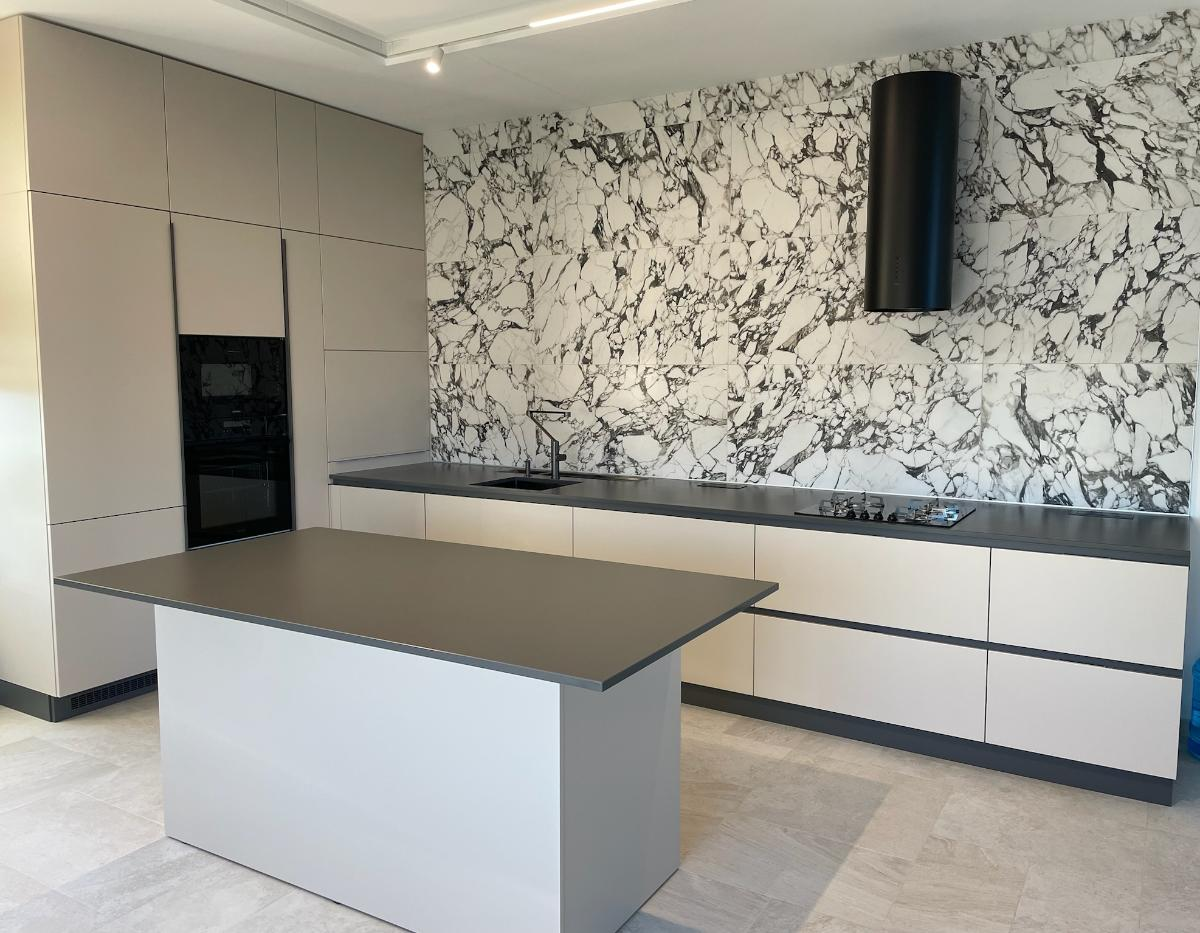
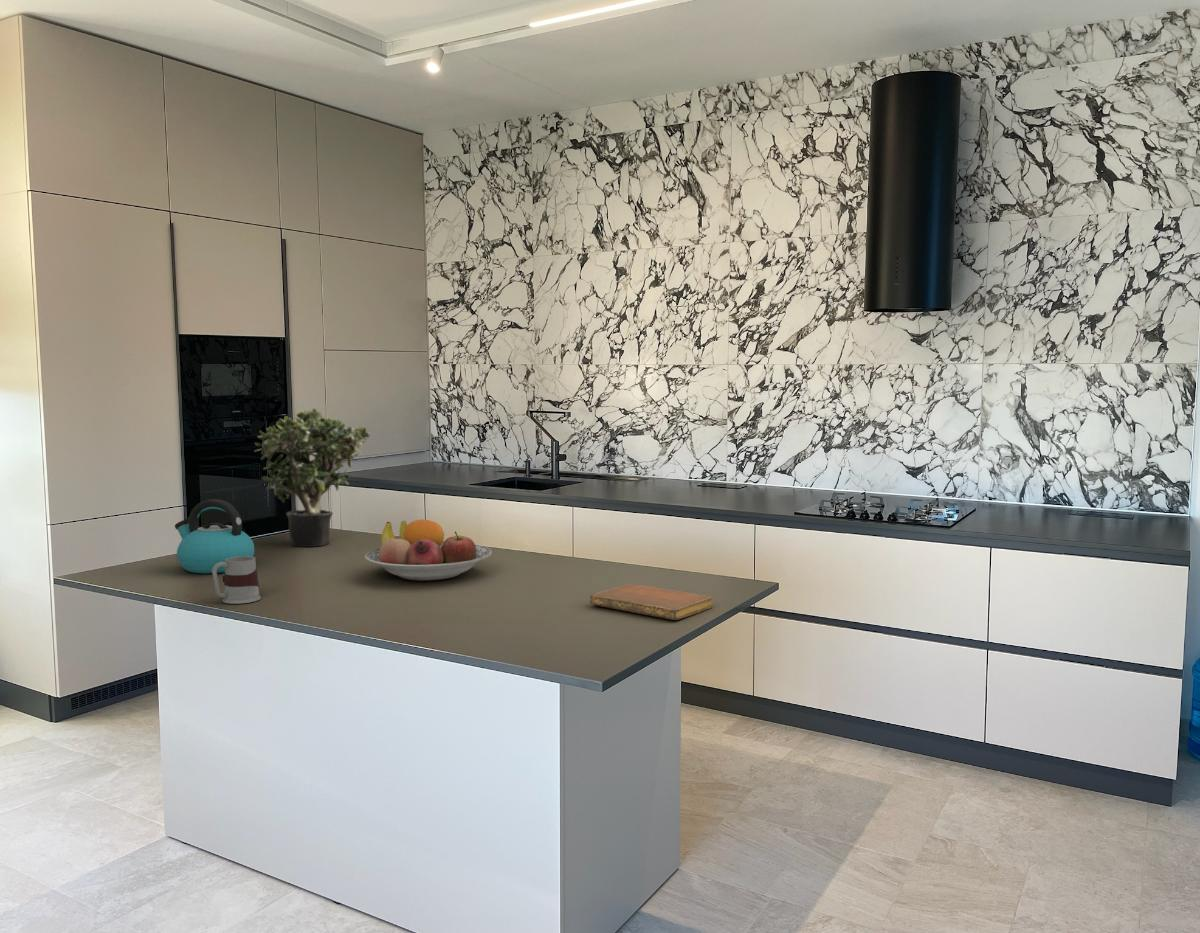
+ fruit bowl (428, 548)
+ mug (235, 580)
+ kettle (211, 533)
+ potted plant (317, 476)
+ notebook (651, 600)
